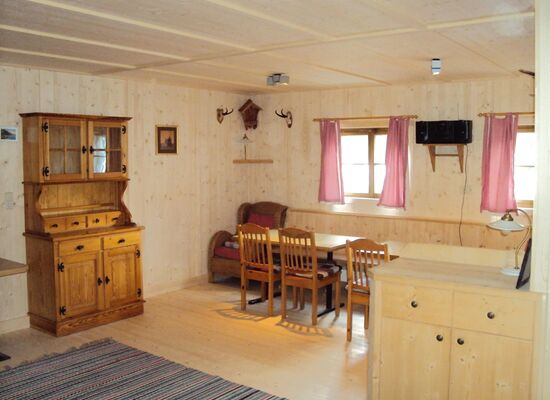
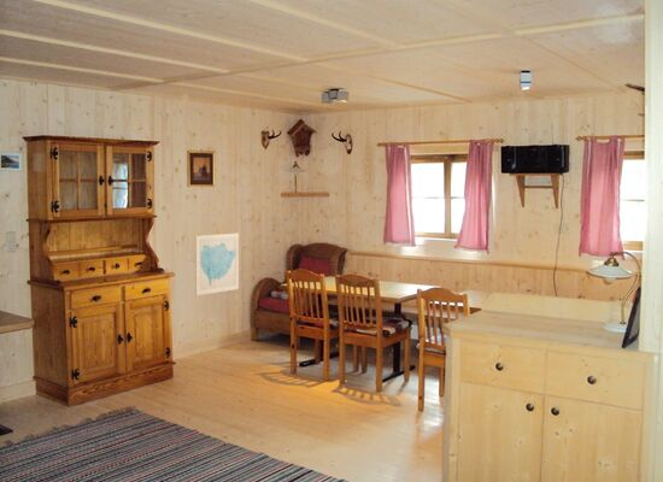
+ wall art (217, 263)
